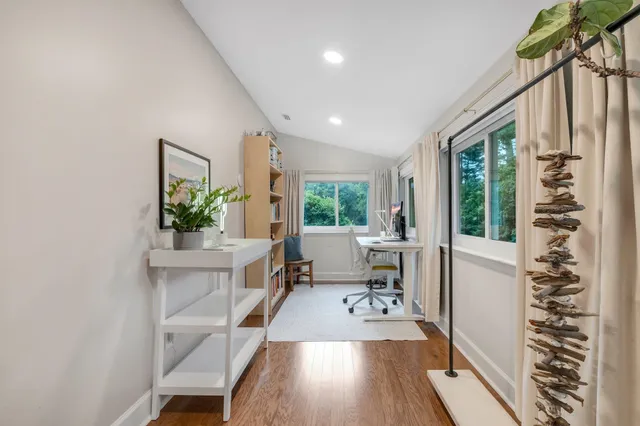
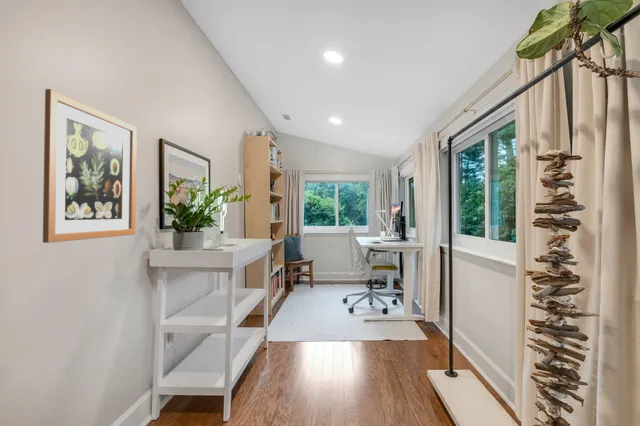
+ wall art (98, 174)
